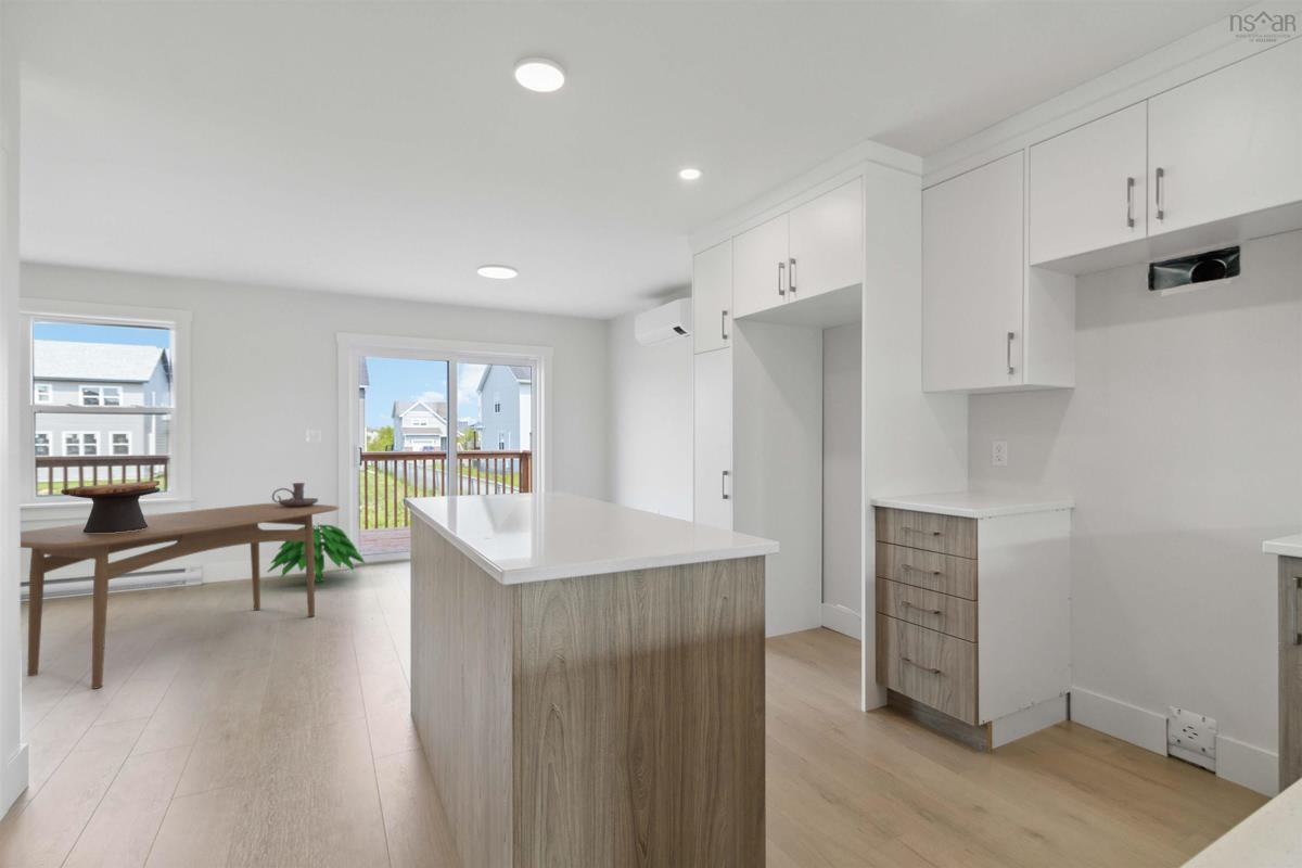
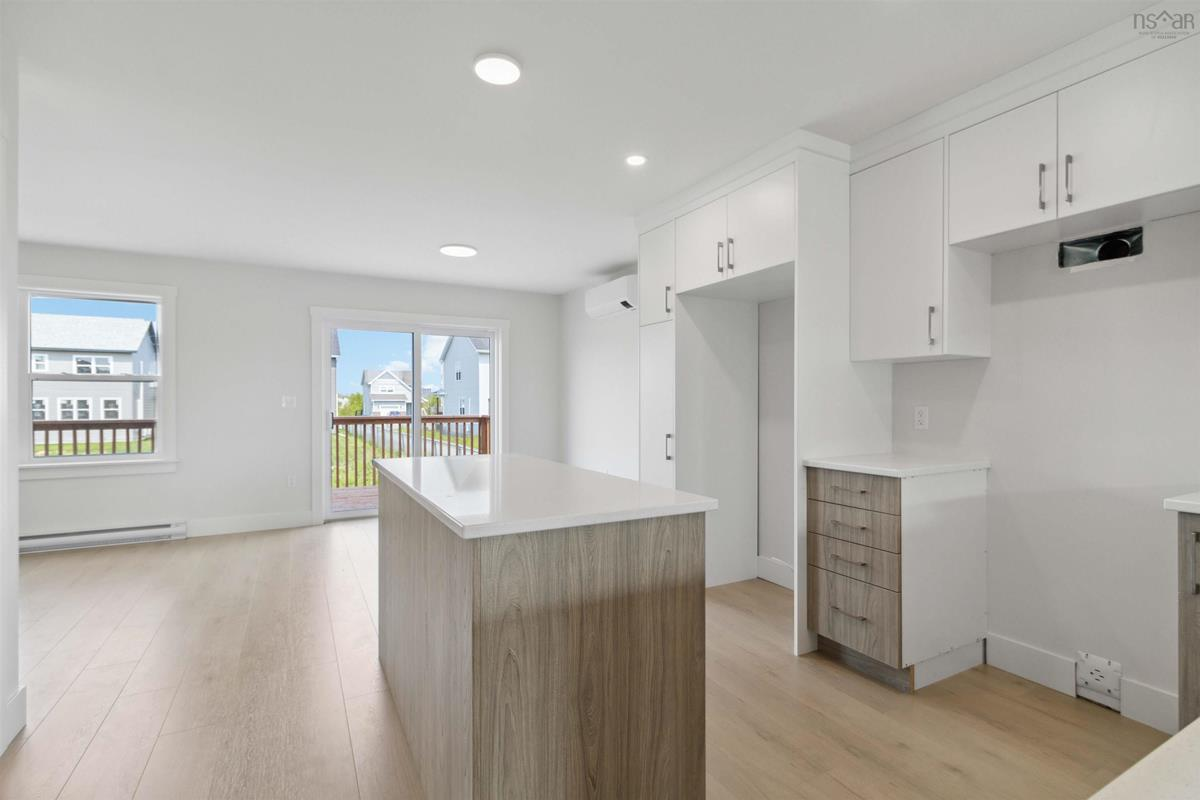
- indoor plant (317, 549)
- dining table (183, 556)
- candle holder (294, 494)
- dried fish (122, 506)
